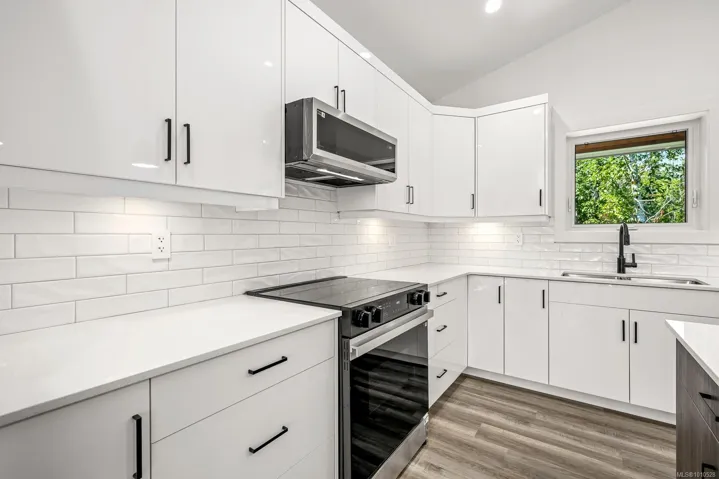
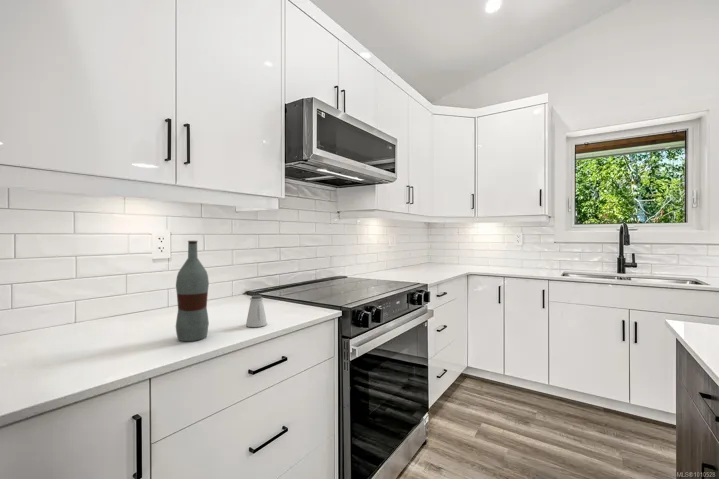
+ bottle (192, 289)
+ saltshaker (256, 310)
